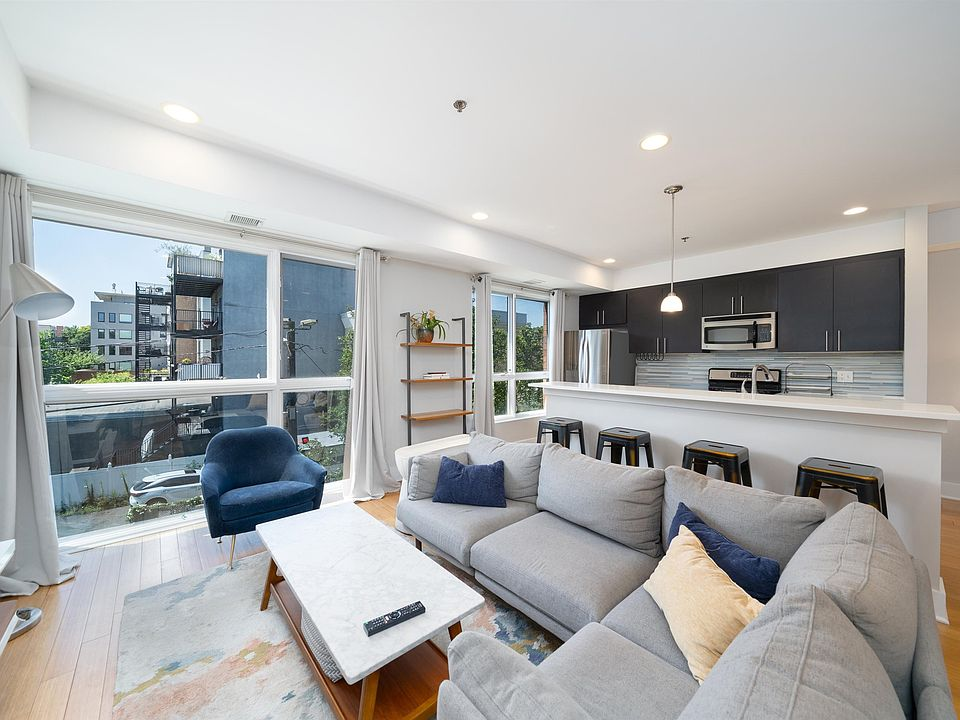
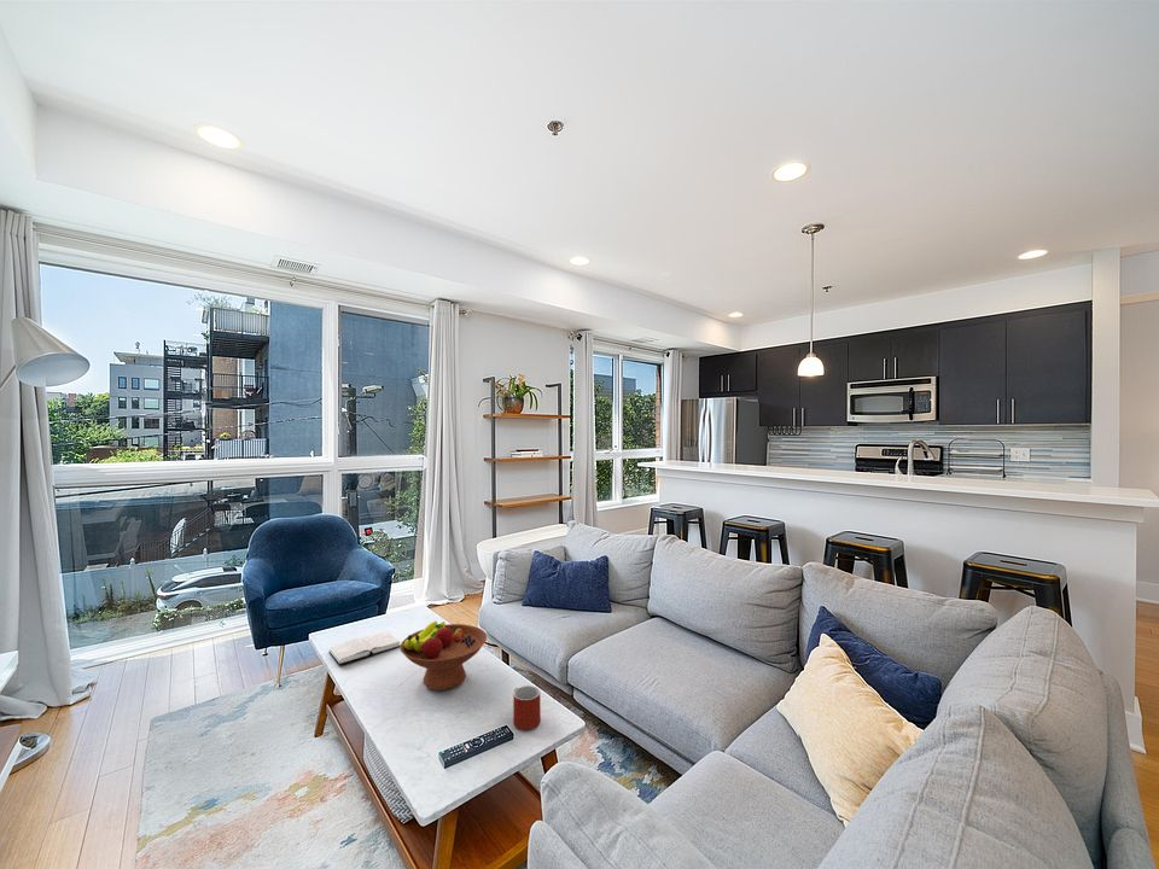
+ hardback book (365, 646)
+ fruit bowl (444, 652)
+ mug (523, 705)
